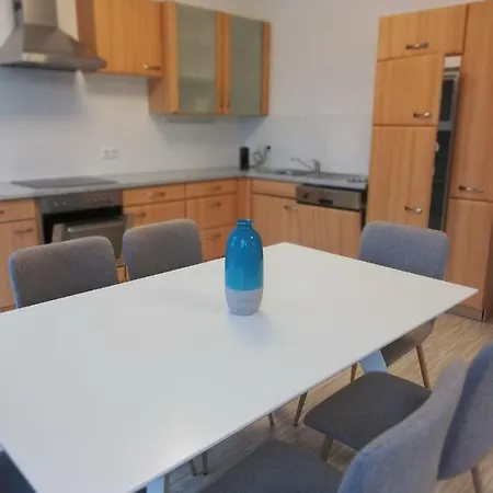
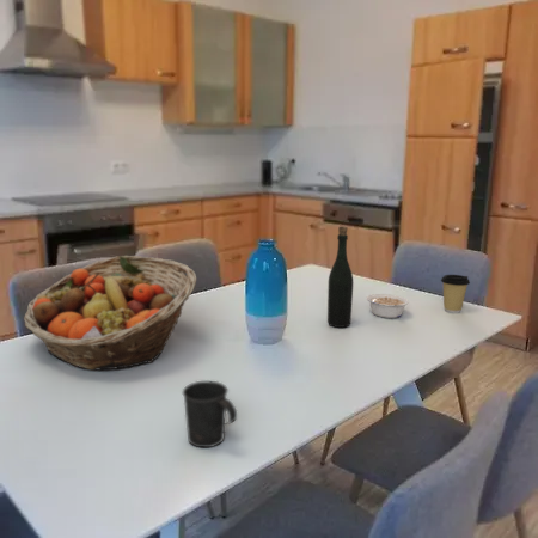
+ coffee cup (453, 293)
+ mug (212, 417)
+ bottle (341, 276)
+ legume (389, 305)
+ fruit basket (111, 307)
